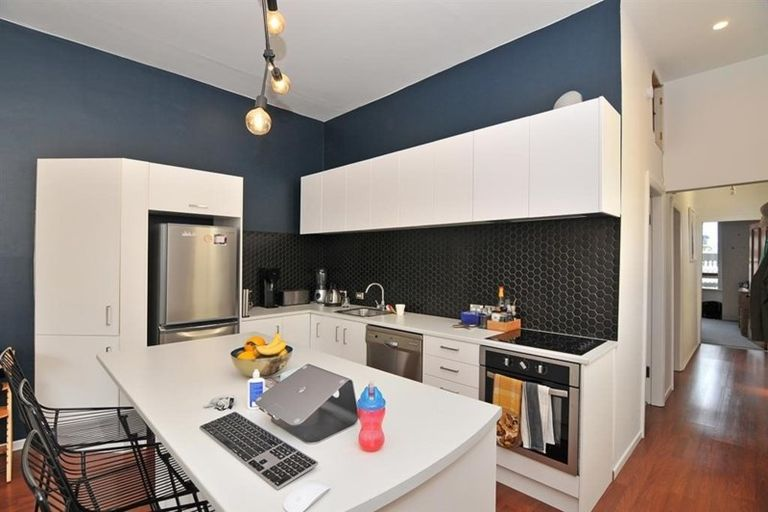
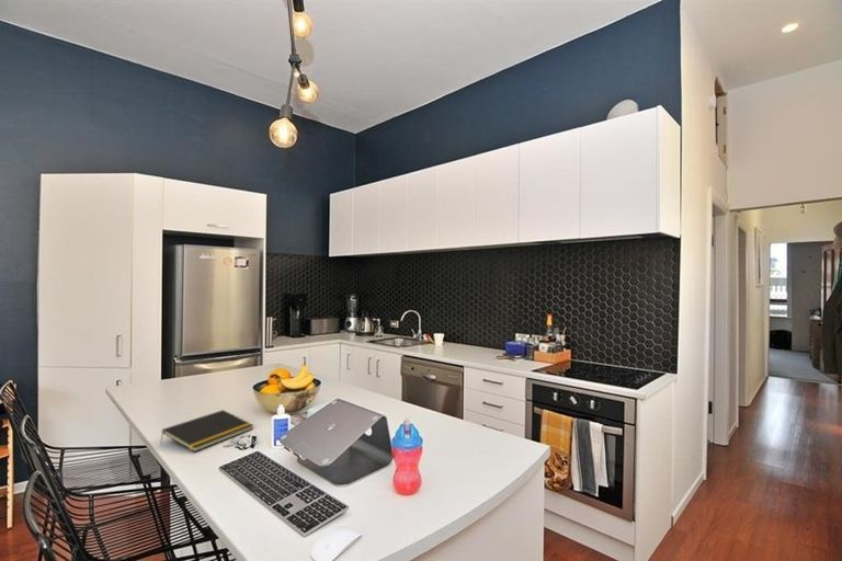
+ notepad (209, 428)
